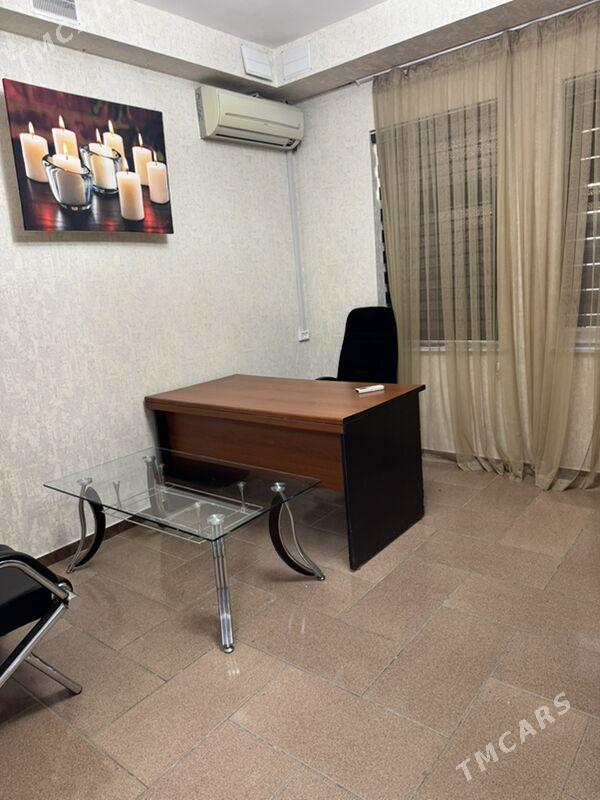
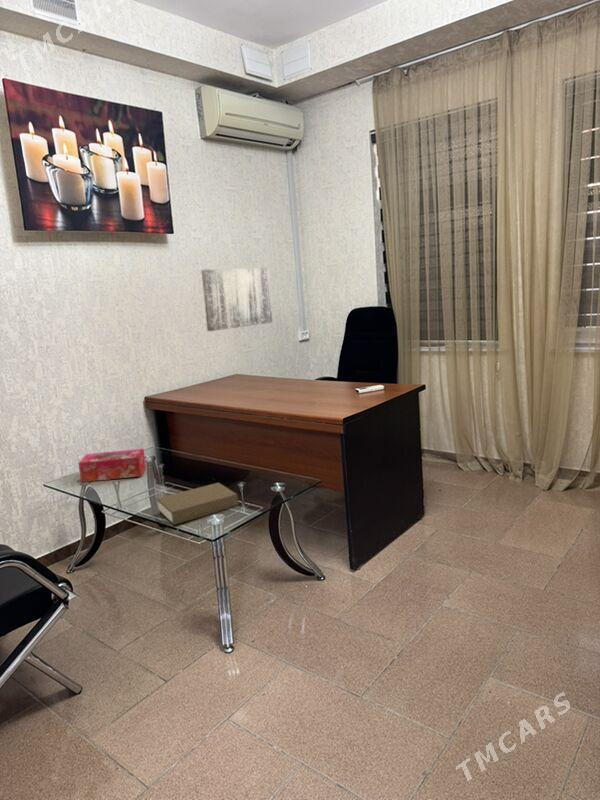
+ wall art (239, 297)
+ tissue box (113, 464)
+ book (197, 502)
